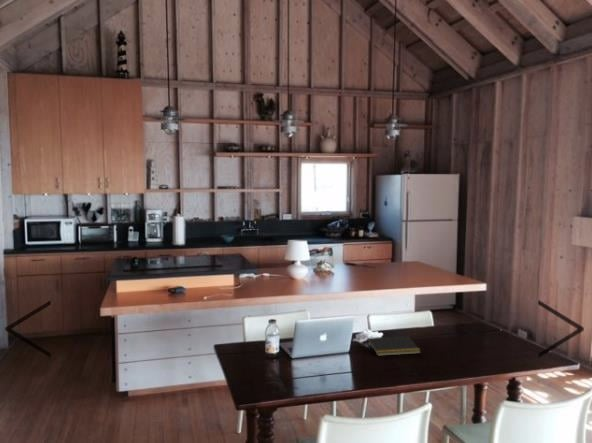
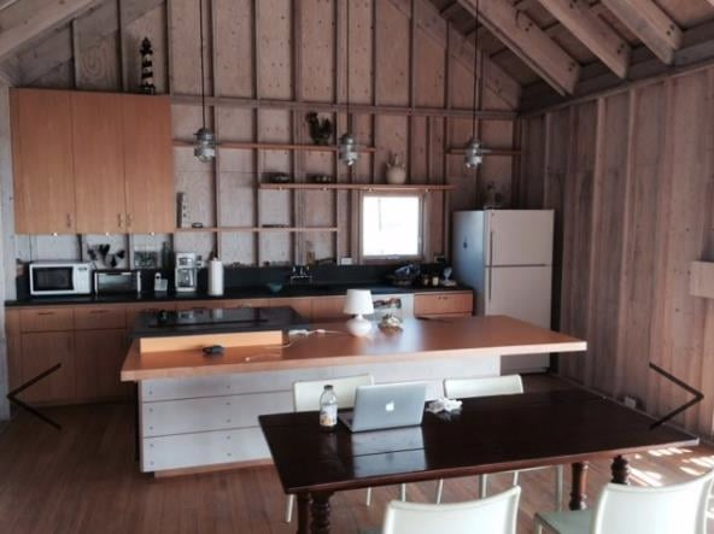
- notepad (393, 345)
